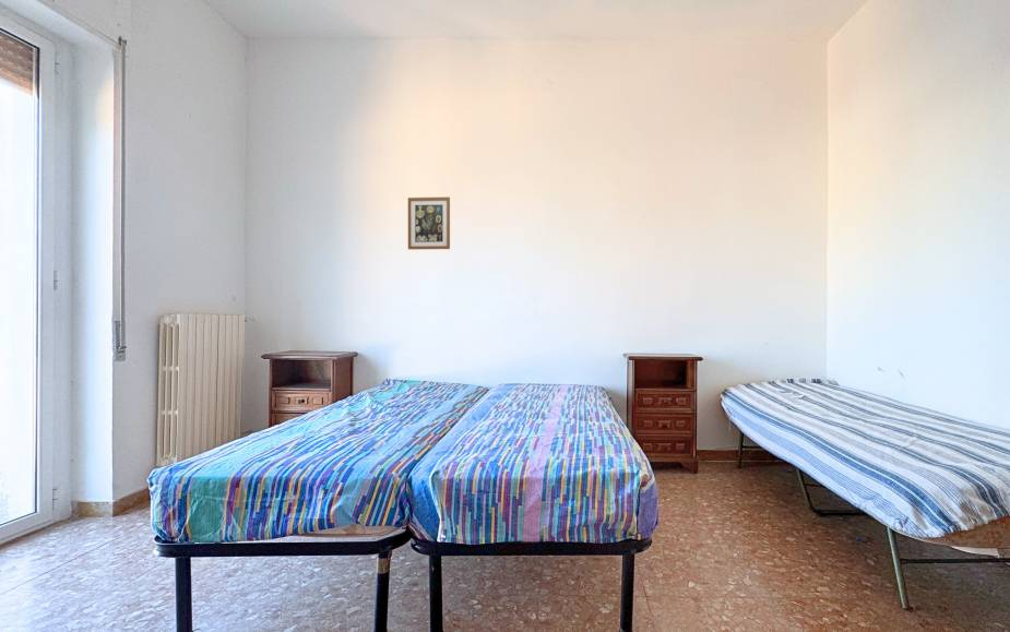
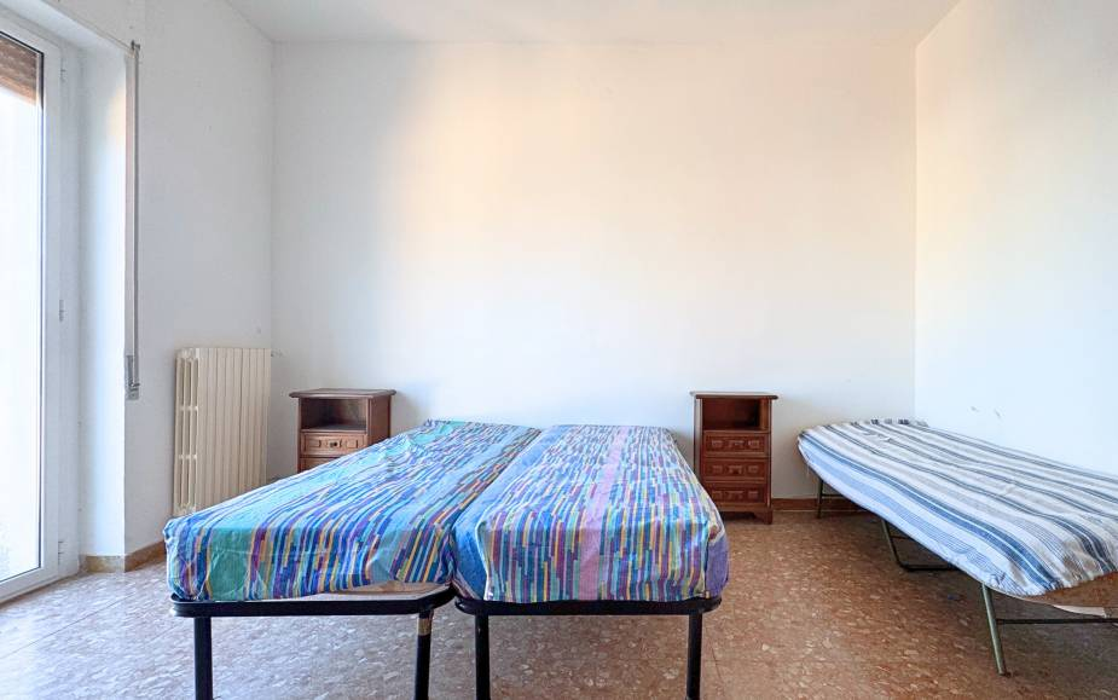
- wall art (428, 223)
